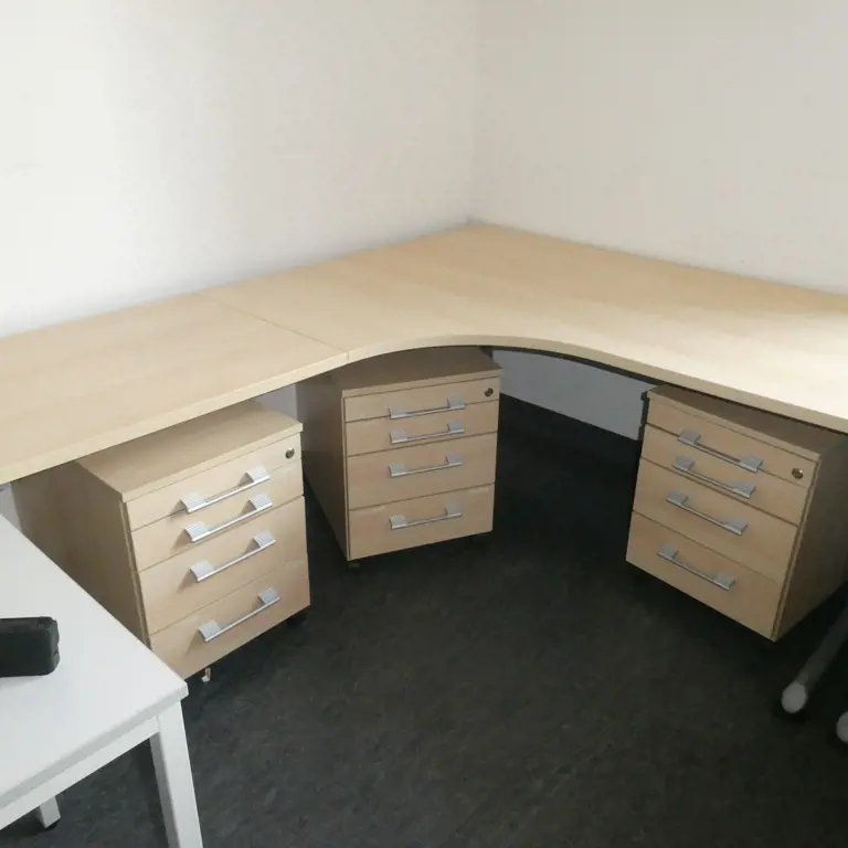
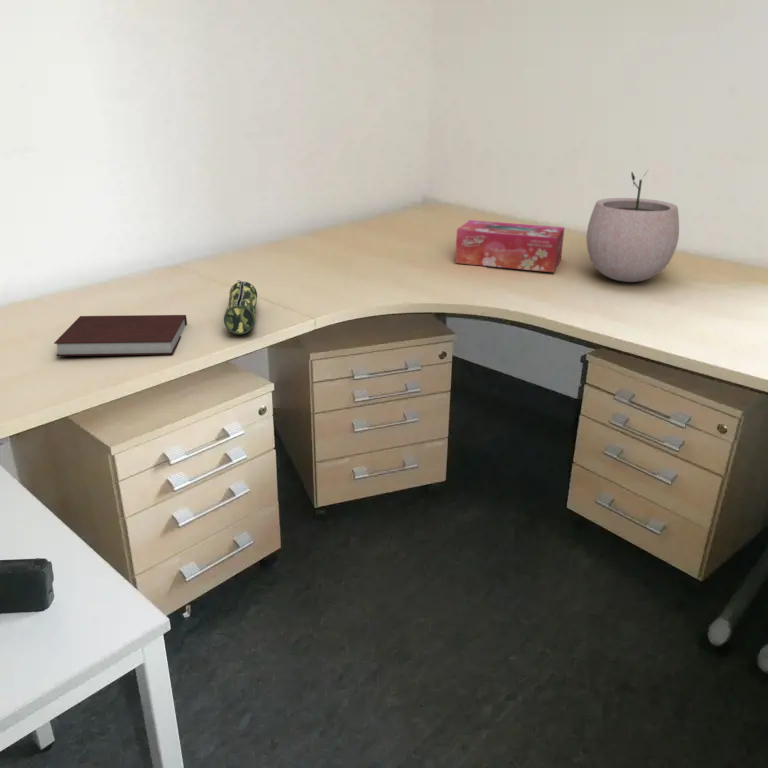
+ plant pot (633, 225)
+ tissue box (509, 245)
+ pencil case (241, 307)
+ notebook (124, 334)
